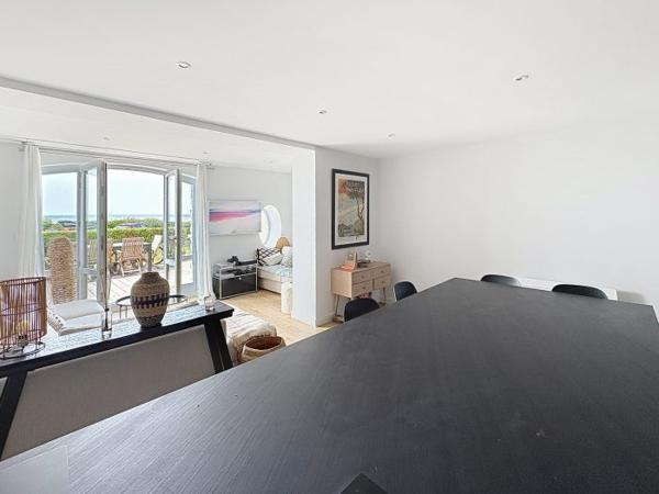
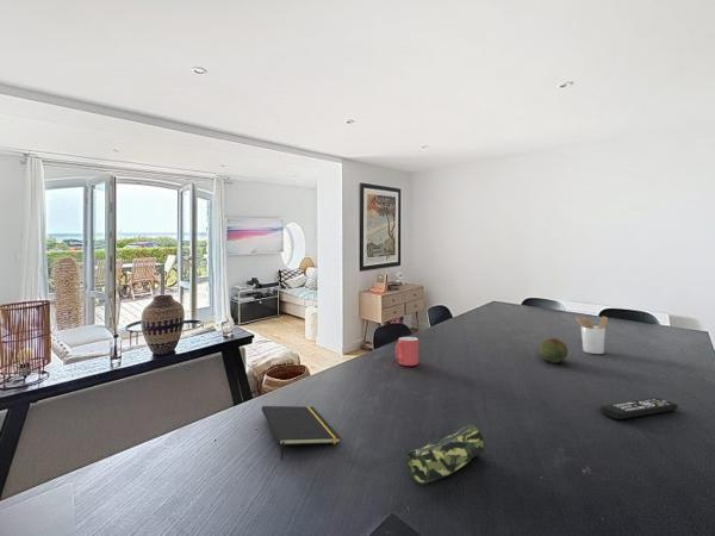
+ pencil case (446, 453)
+ remote control (639, 407)
+ utensil holder (590, 334)
+ mug (405, 351)
+ notepad (298, 423)
+ fruit (554, 350)
